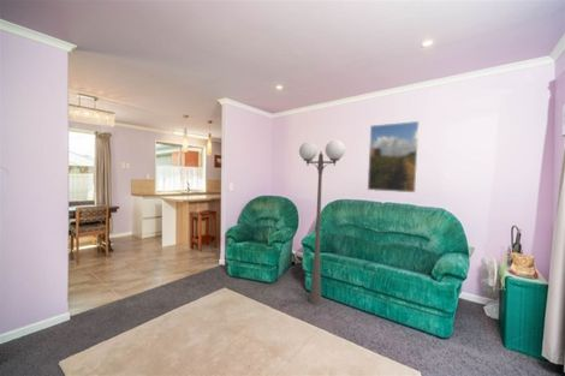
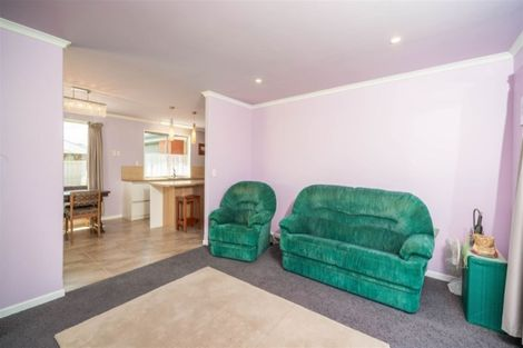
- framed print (392, 157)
- floor lamp (317, 222)
